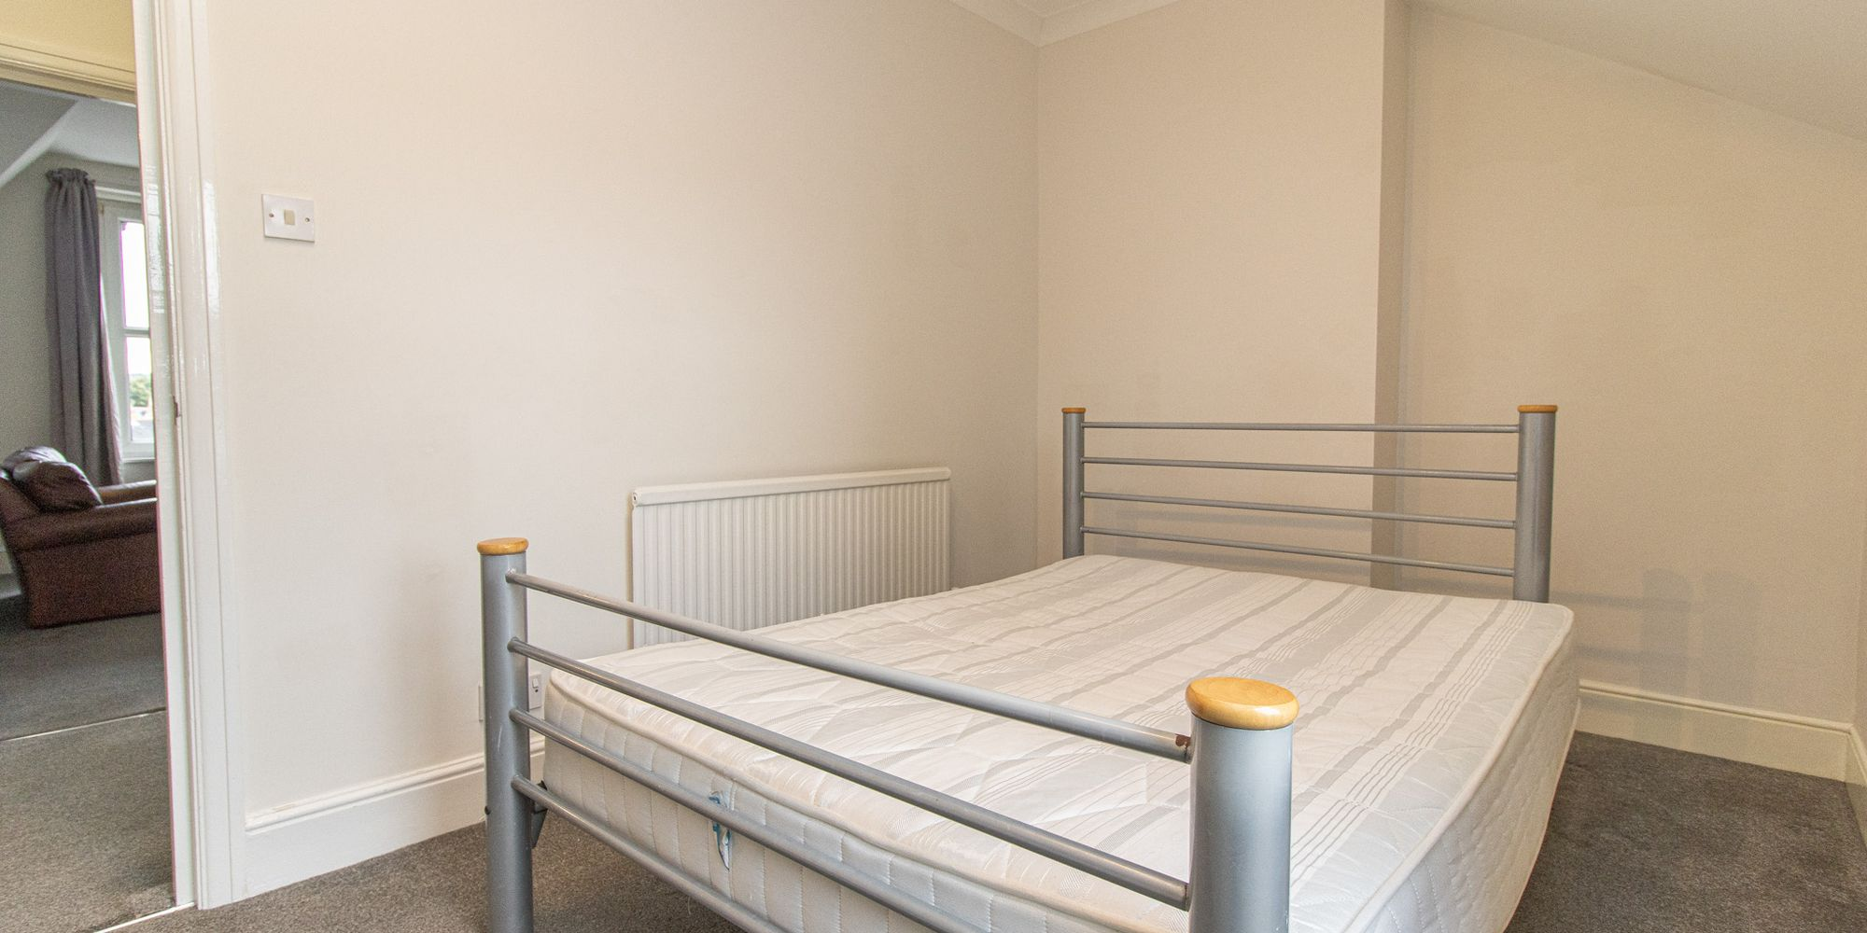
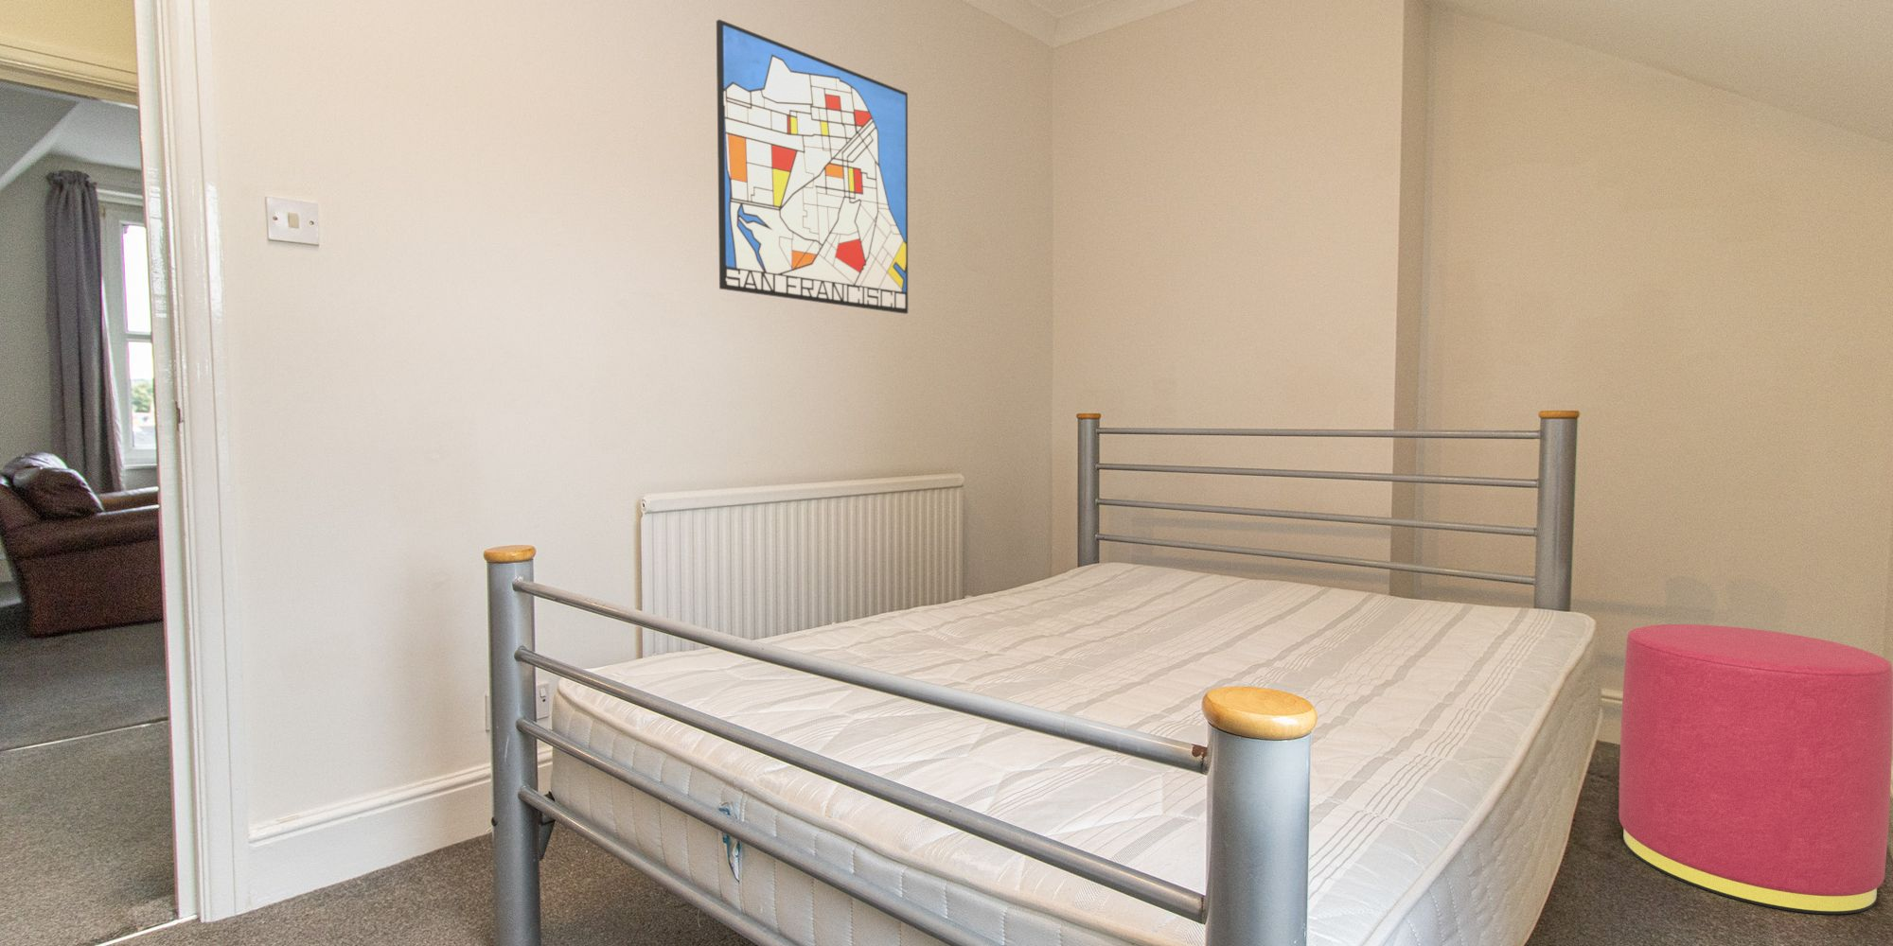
+ stool (1746, 753)
+ wall art (822, 182)
